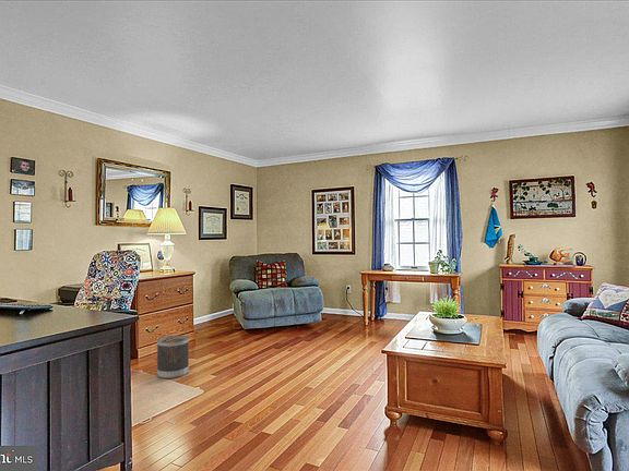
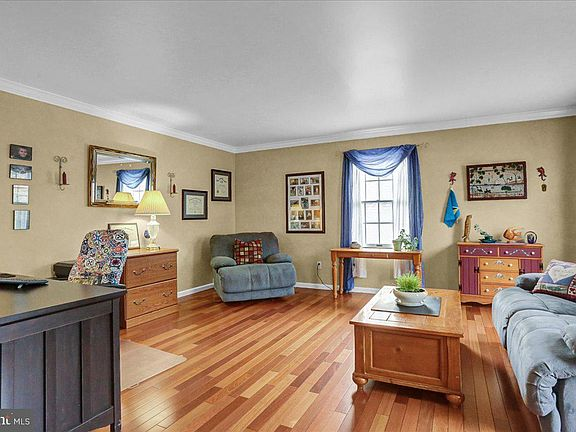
- wastebasket (173, 355)
